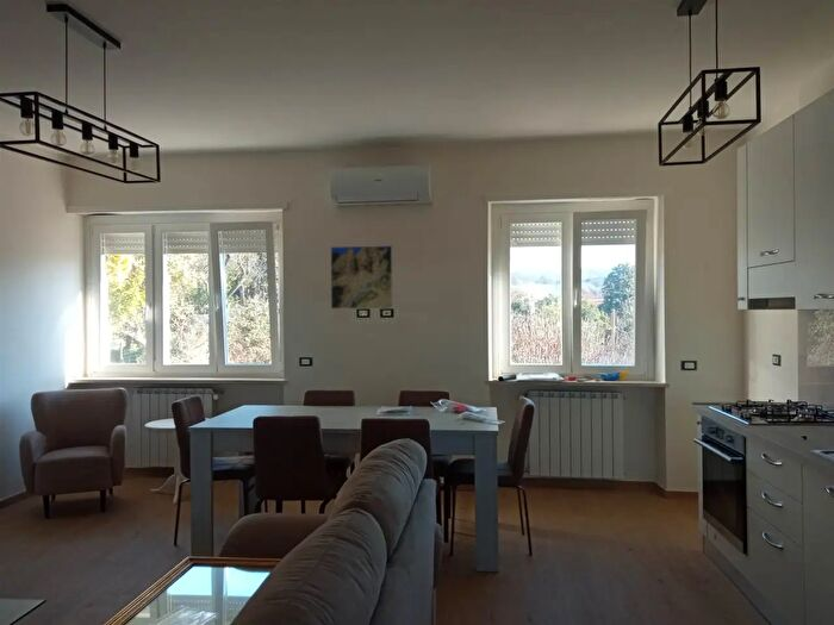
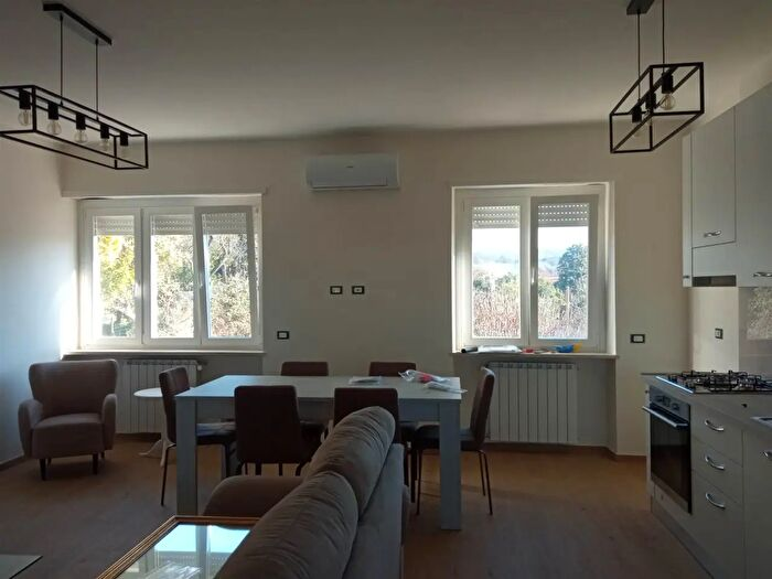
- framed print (361, 277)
